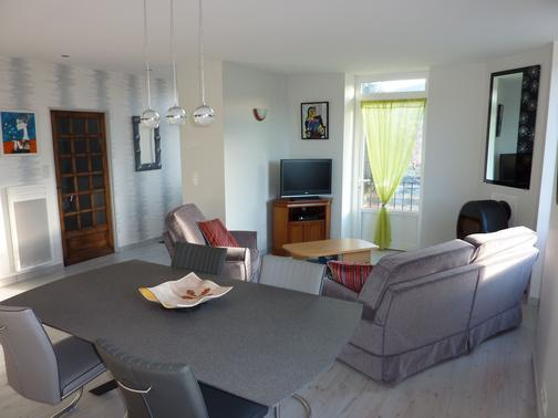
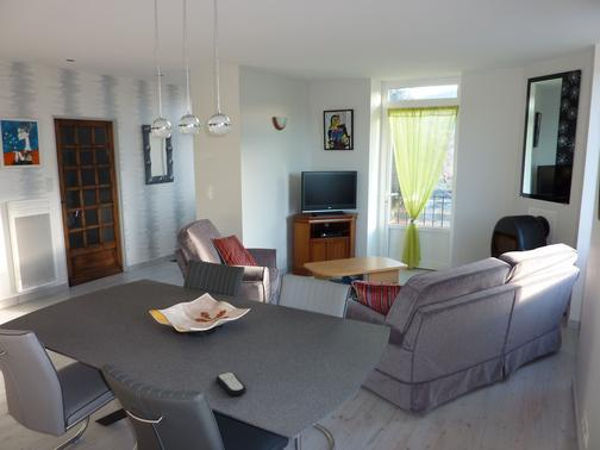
+ remote control (231, 383)
